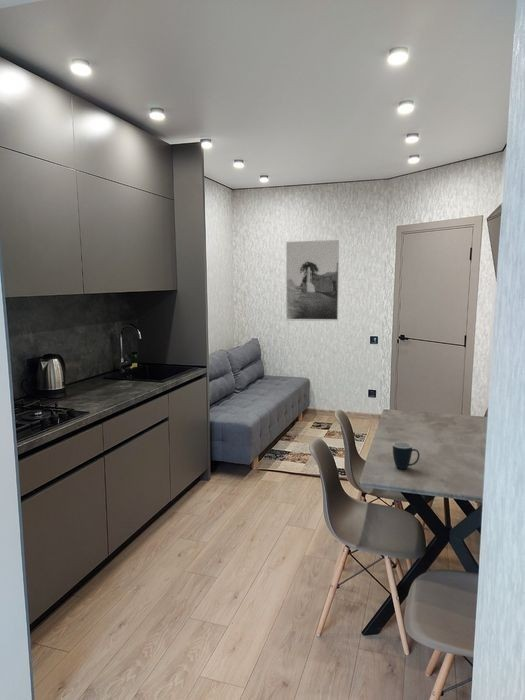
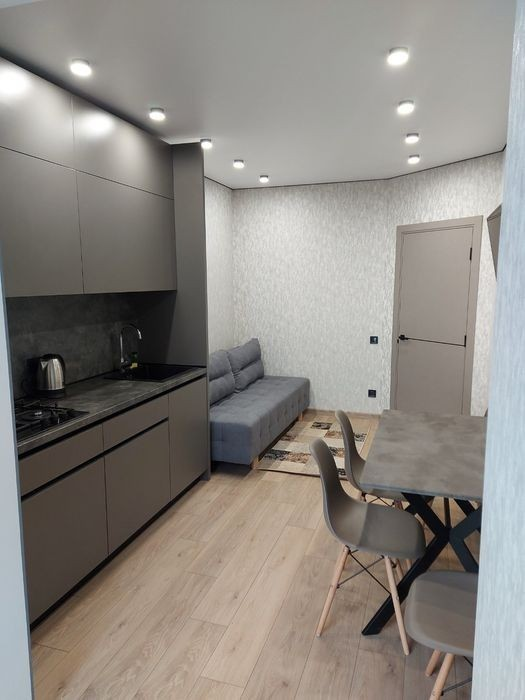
- mug (405, 456)
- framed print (312, 281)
